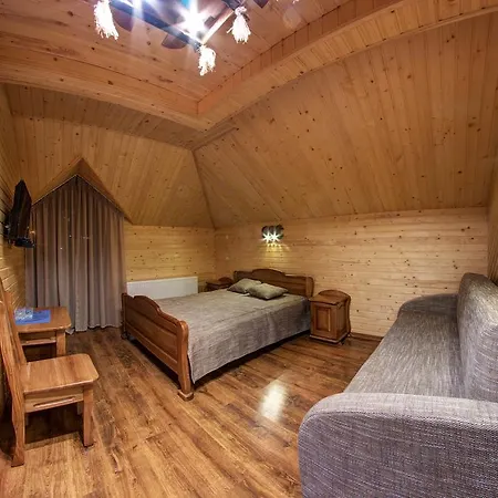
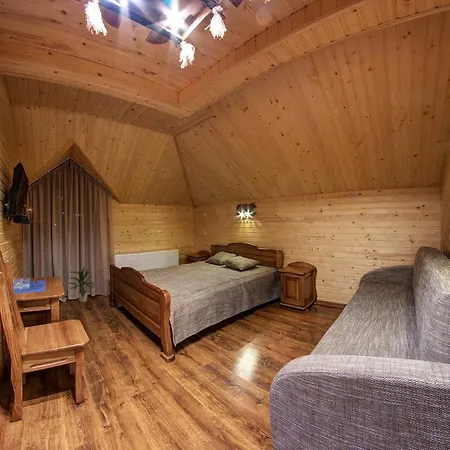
+ indoor plant (82, 284)
